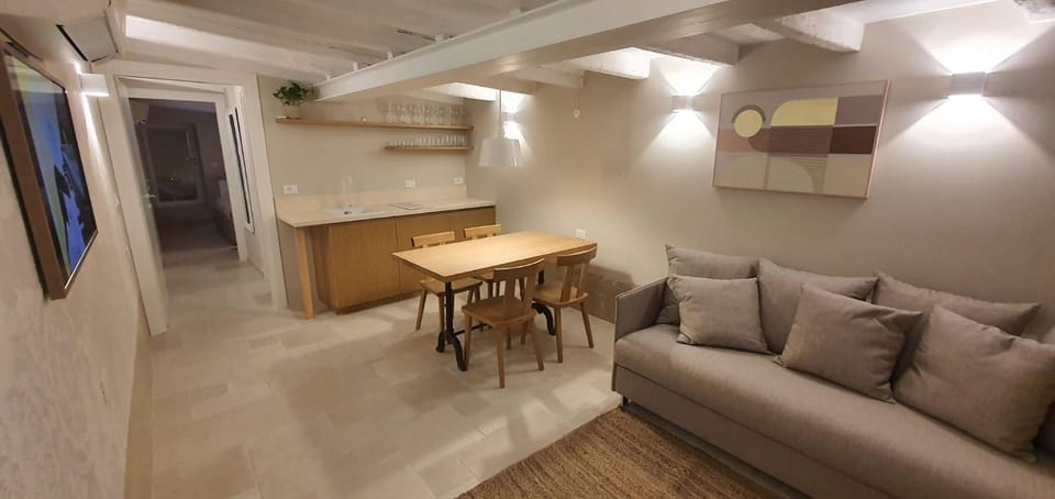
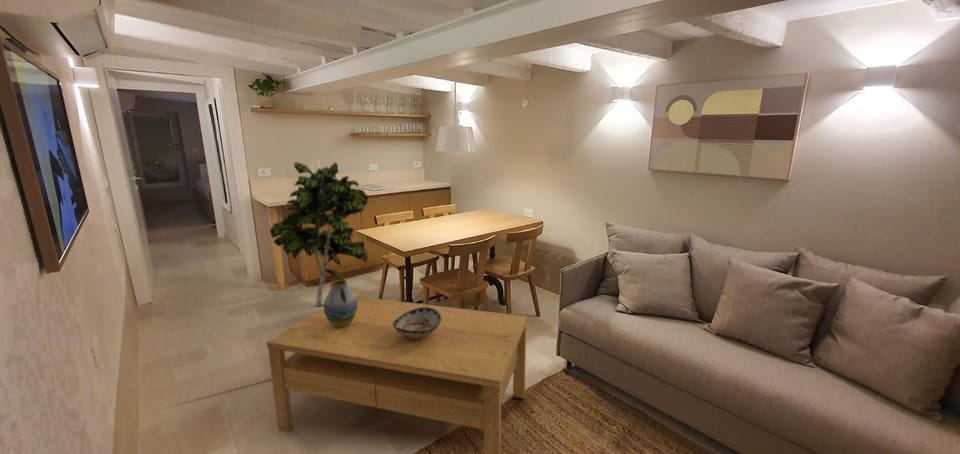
+ coffee table (407, 370)
+ vase (340, 303)
+ indoor plant (319, 234)
+ decorative bowl (417, 326)
